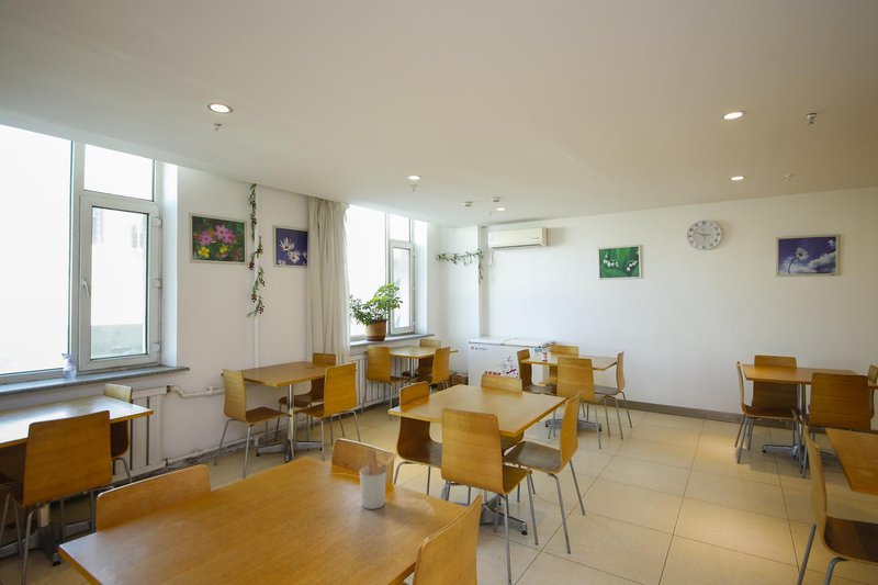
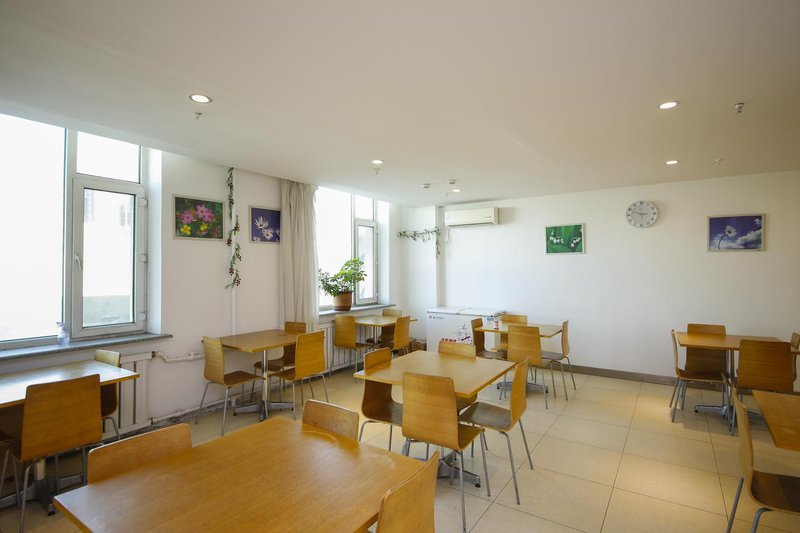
- utensil holder (380, 477)
